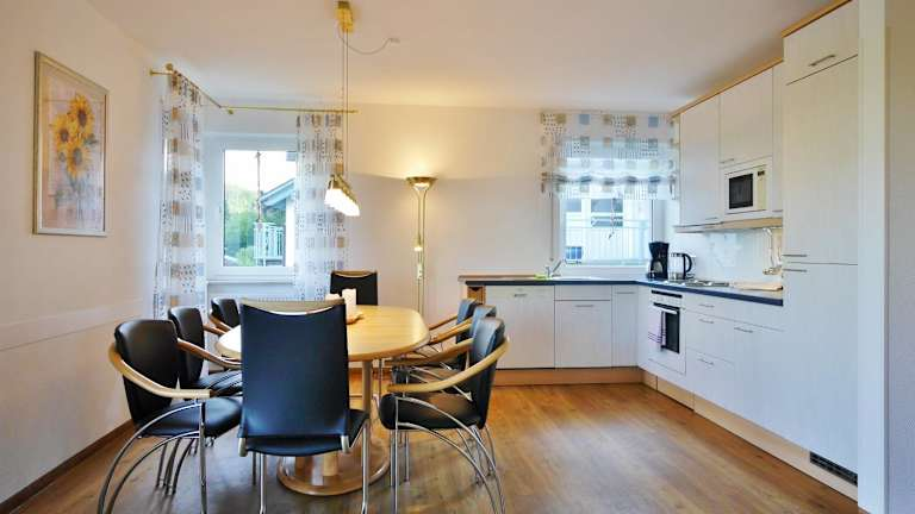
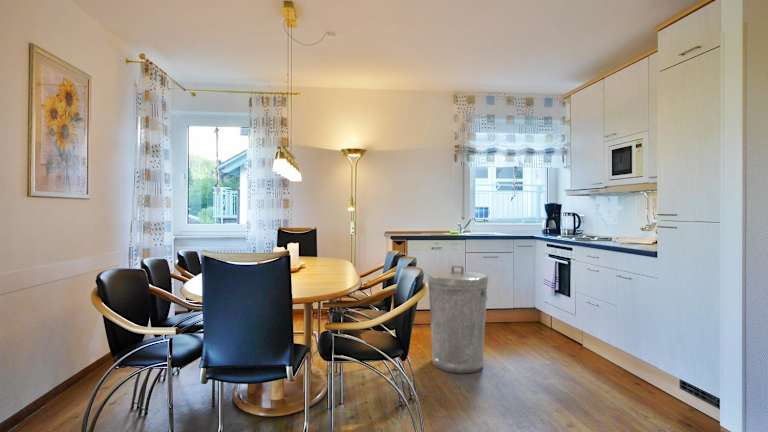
+ trash can (457, 314)
